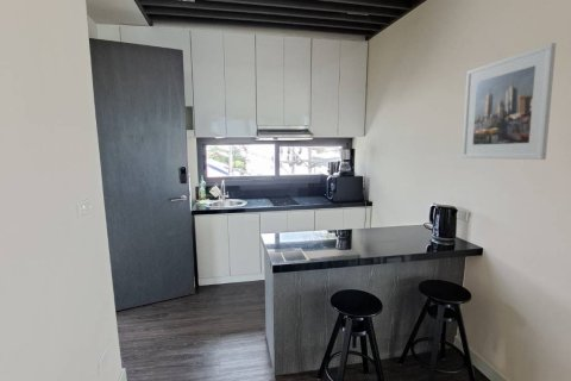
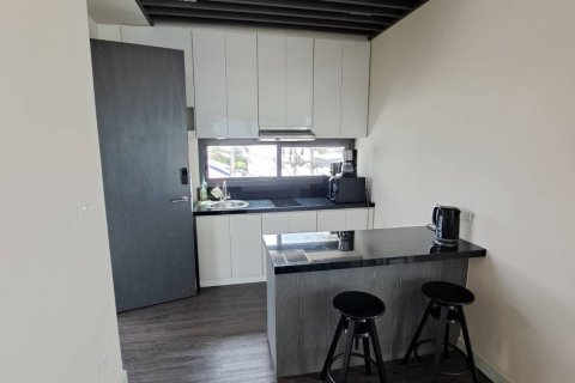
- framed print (501, 110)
